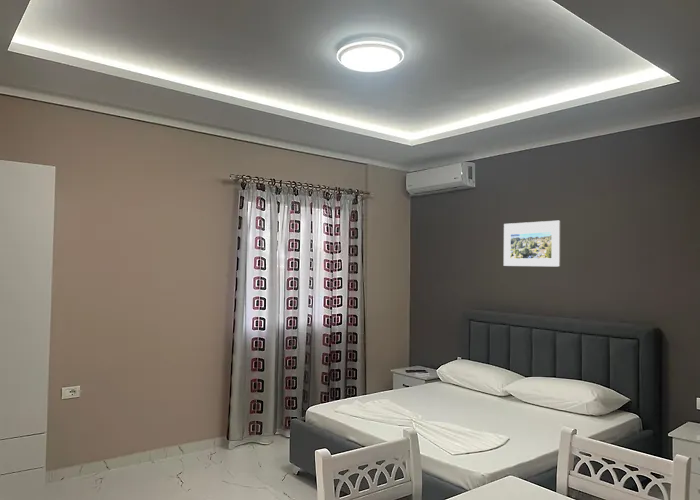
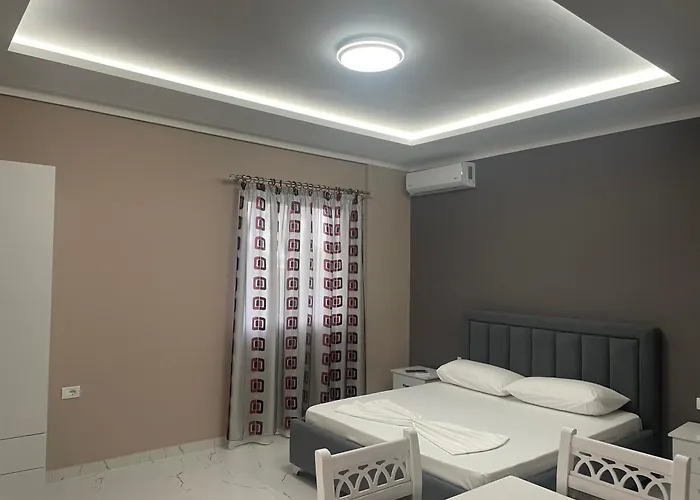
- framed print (530, 244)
